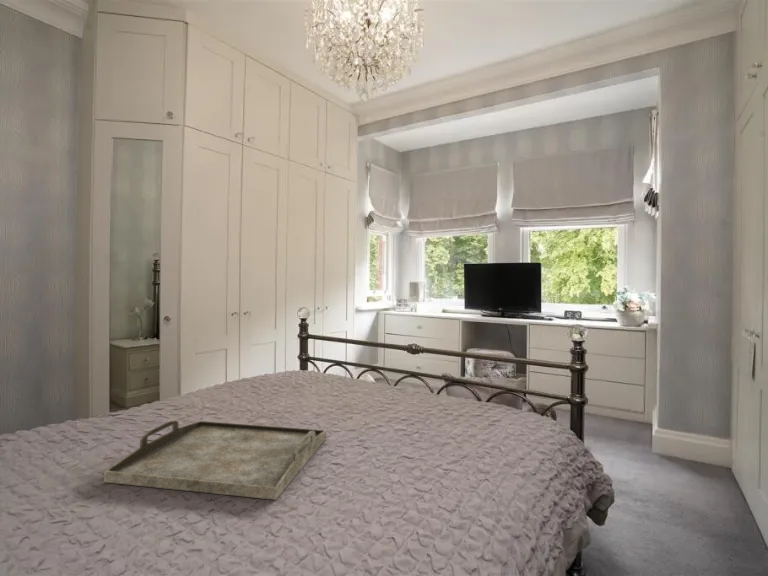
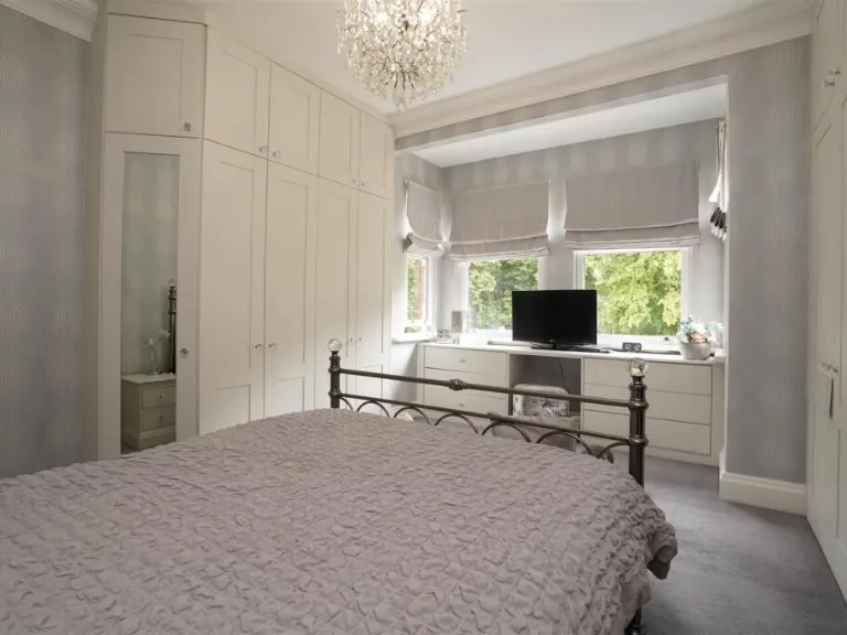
- serving tray (230, 444)
